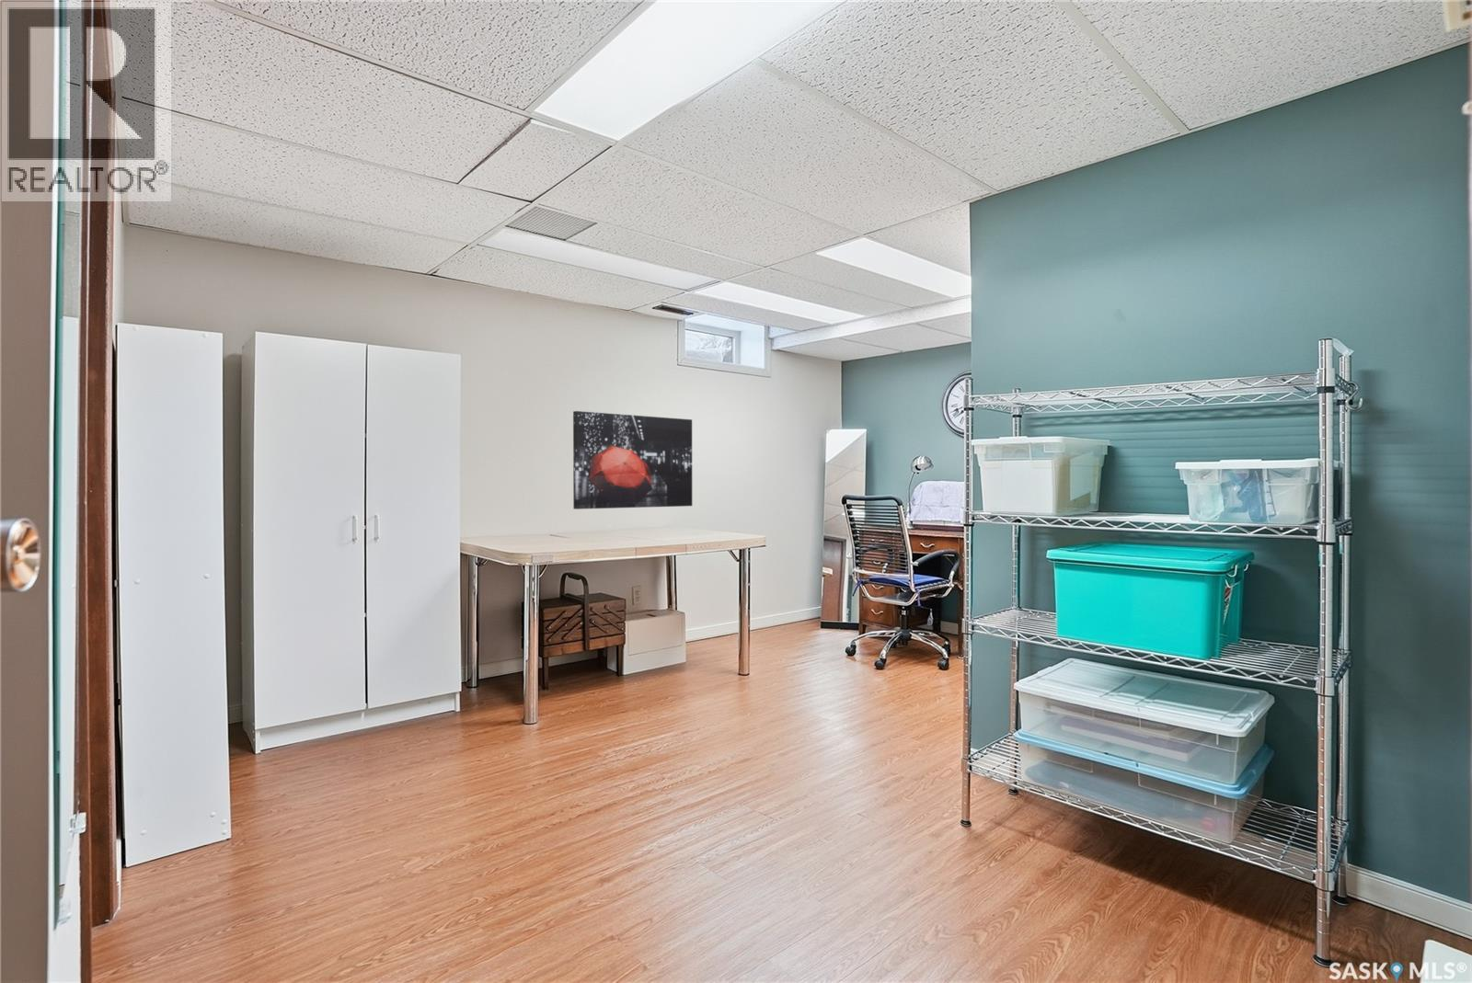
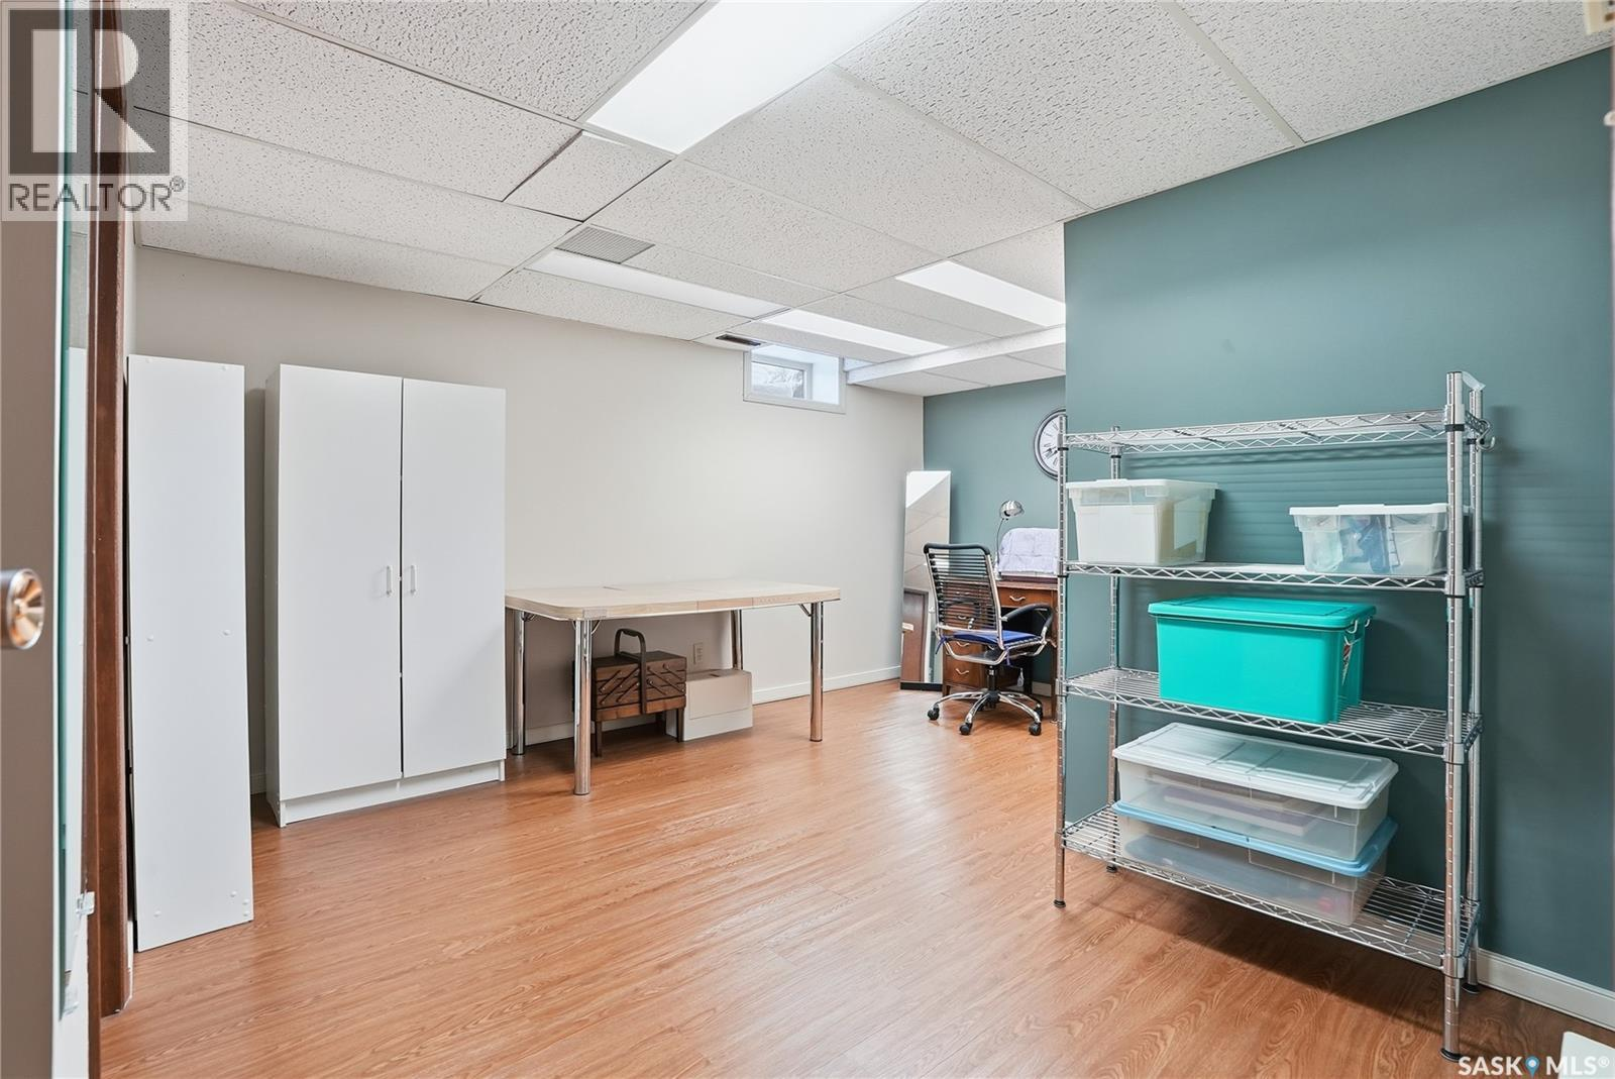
- wall art (636, 461)
